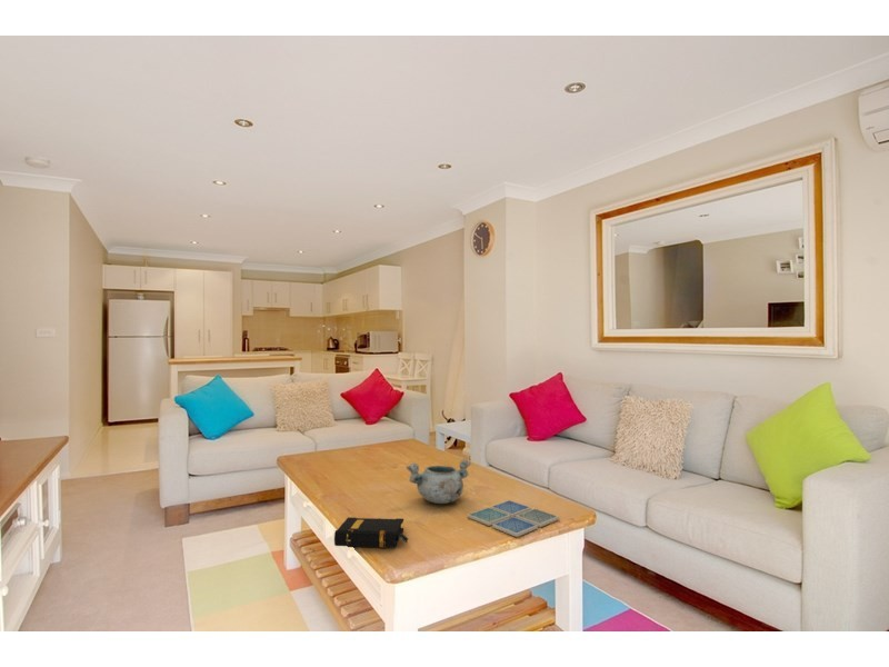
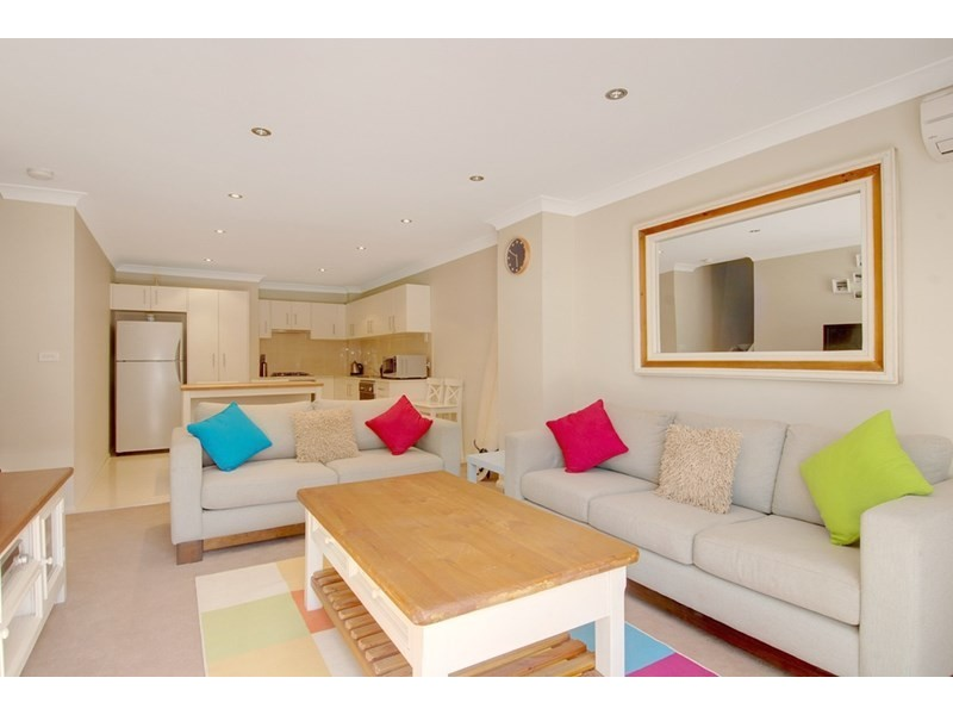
- drink coaster (512, 516)
- decorative bowl (440, 480)
- book (374, 530)
